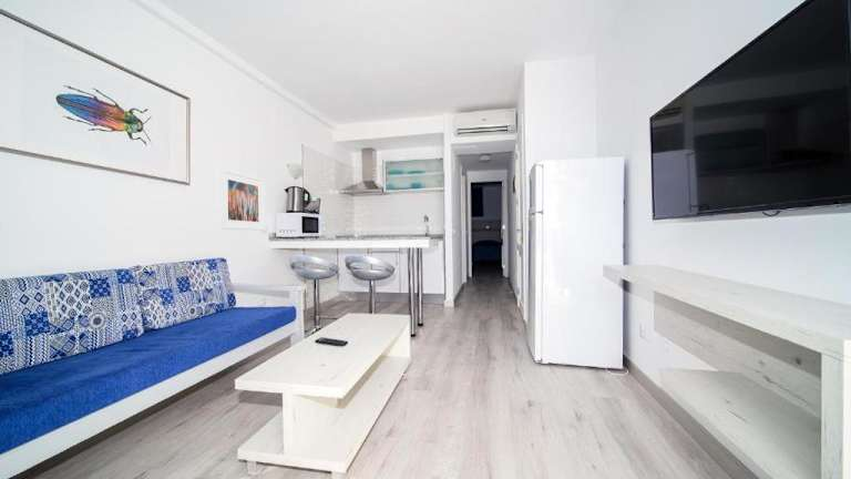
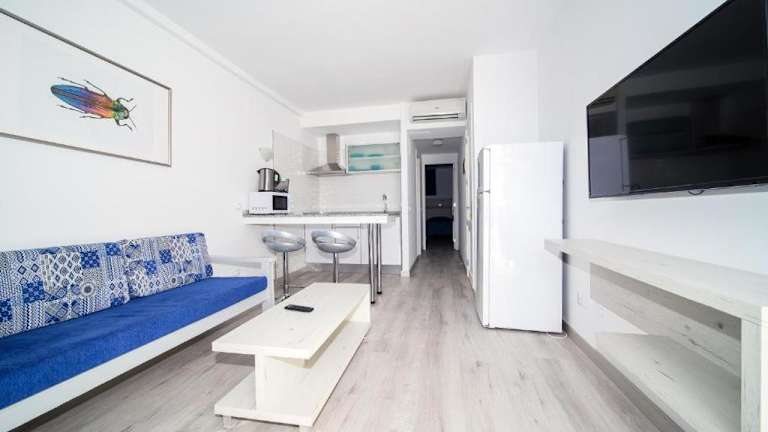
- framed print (243, 202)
